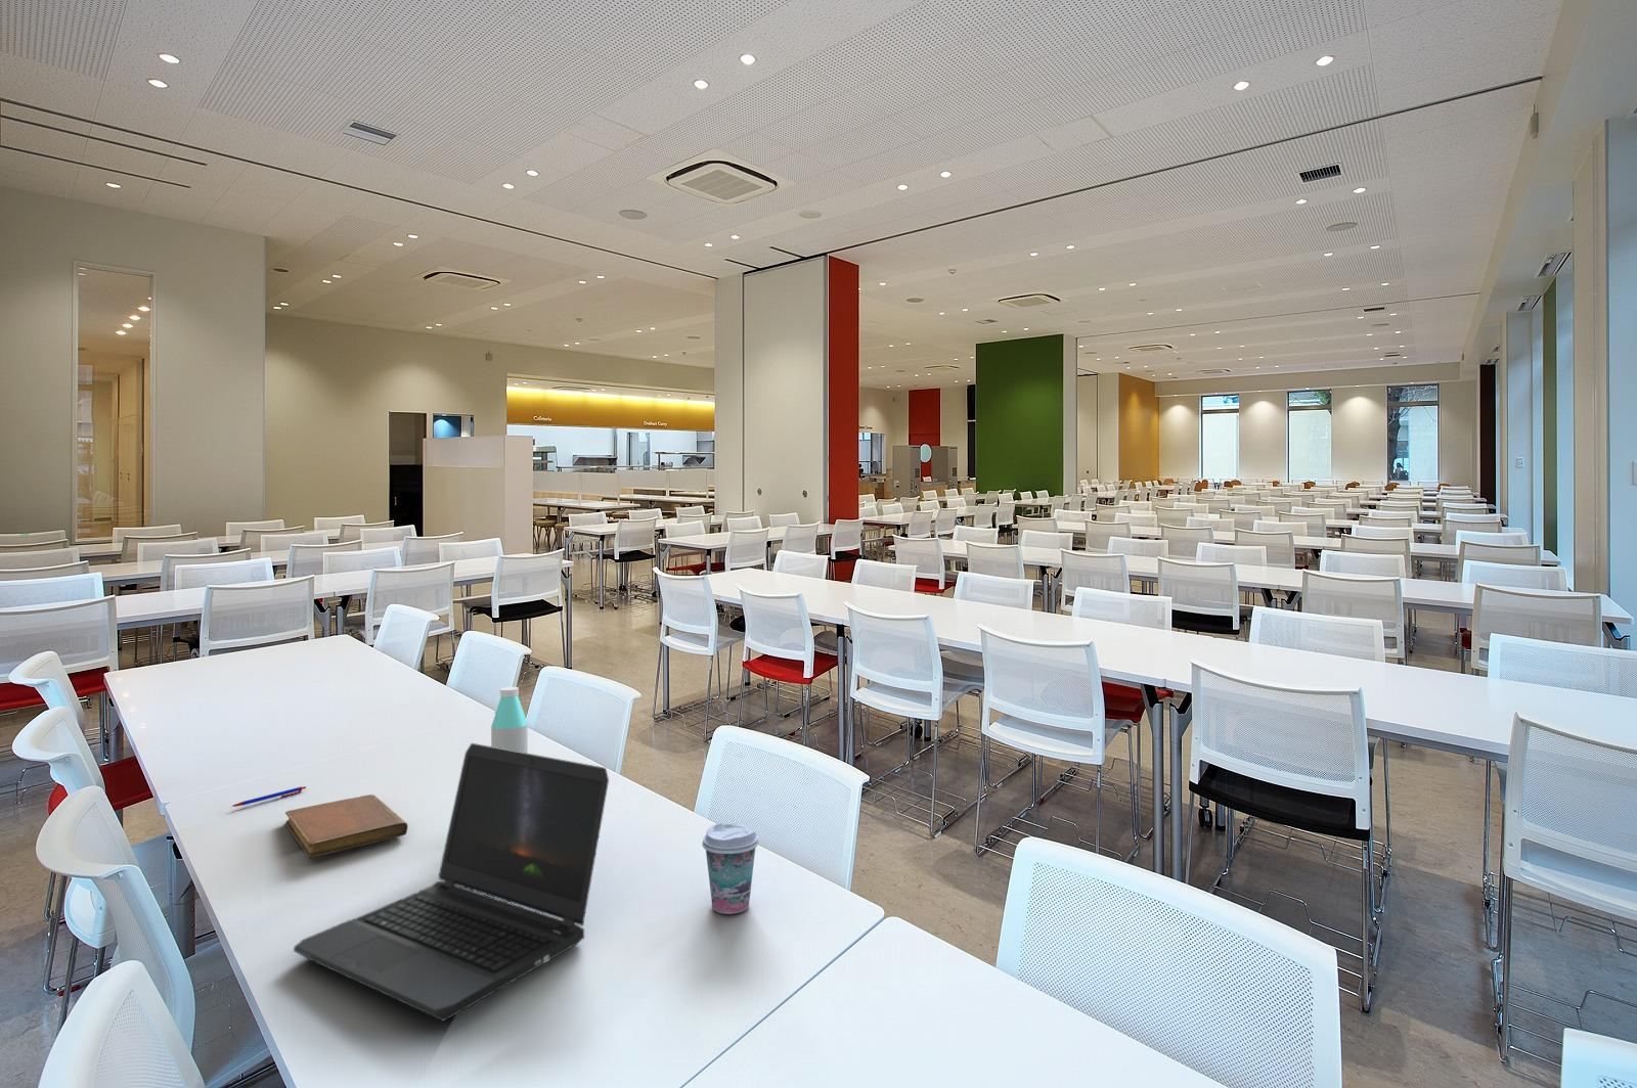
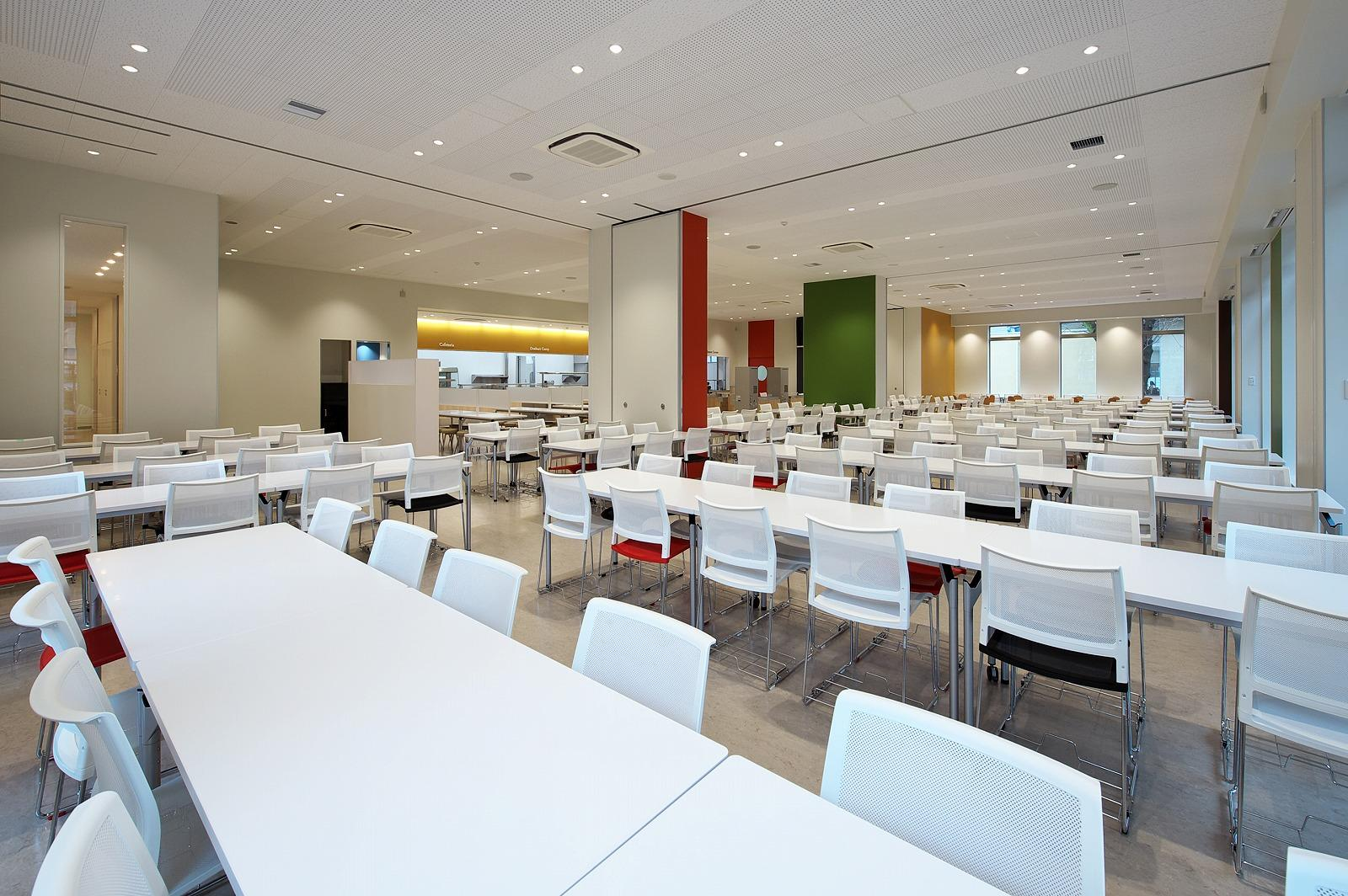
- water bottle (510, 749)
- pen (270, 795)
- coffee cup (731, 866)
- laptop computer (457, 860)
- notebook (345, 822)
